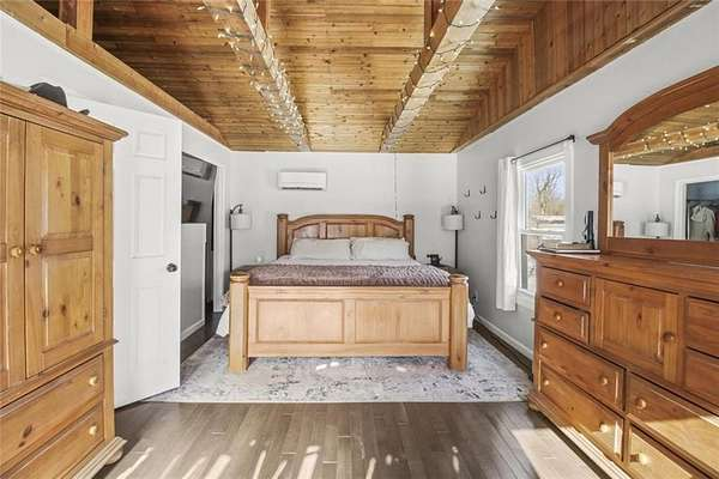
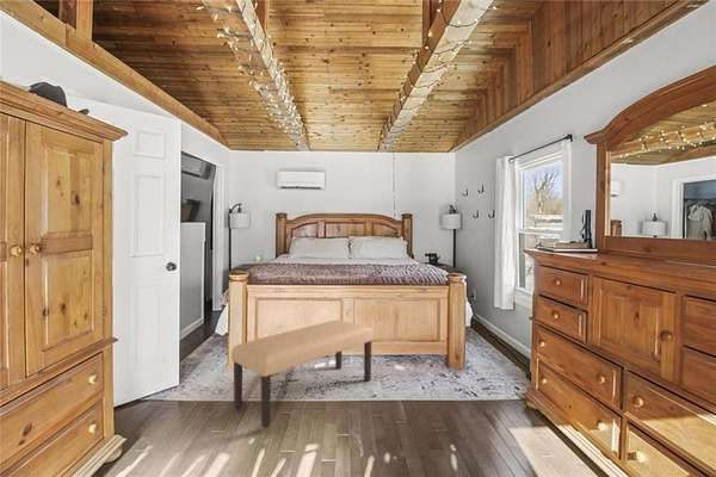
+ bench (308, 361)
